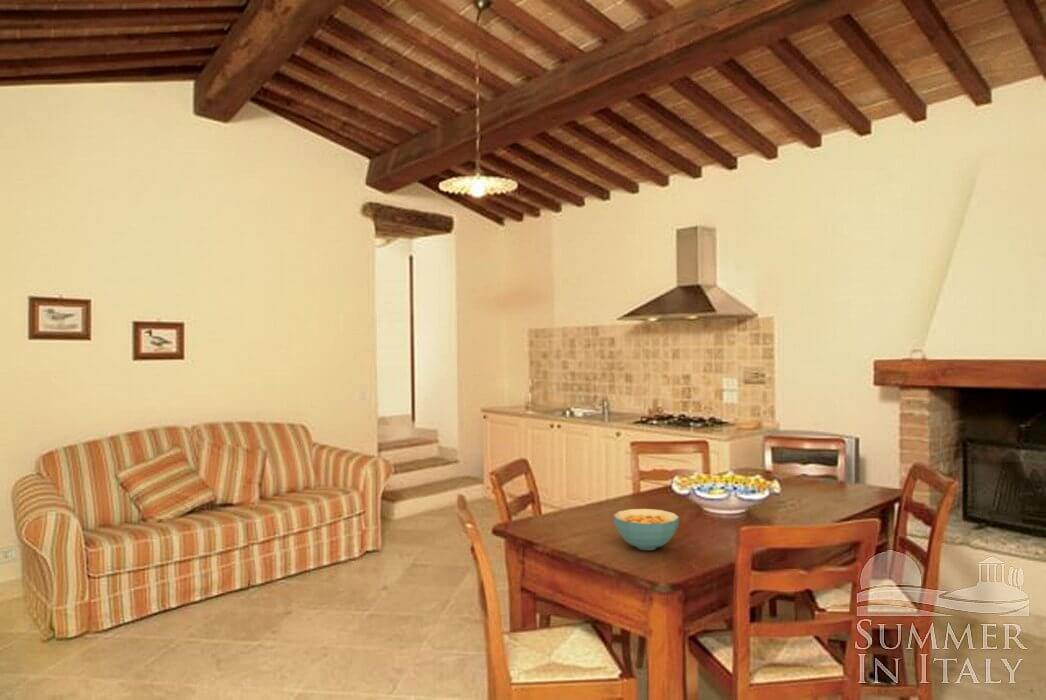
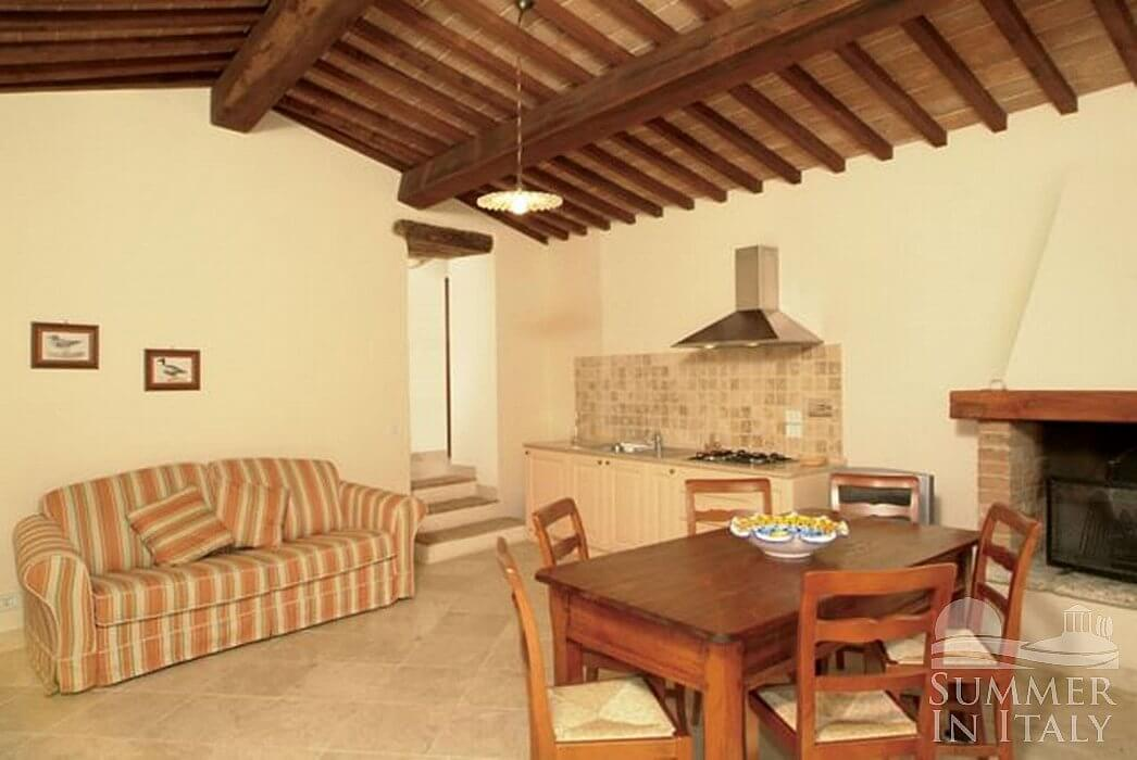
- cereal bowl (646, 531)
